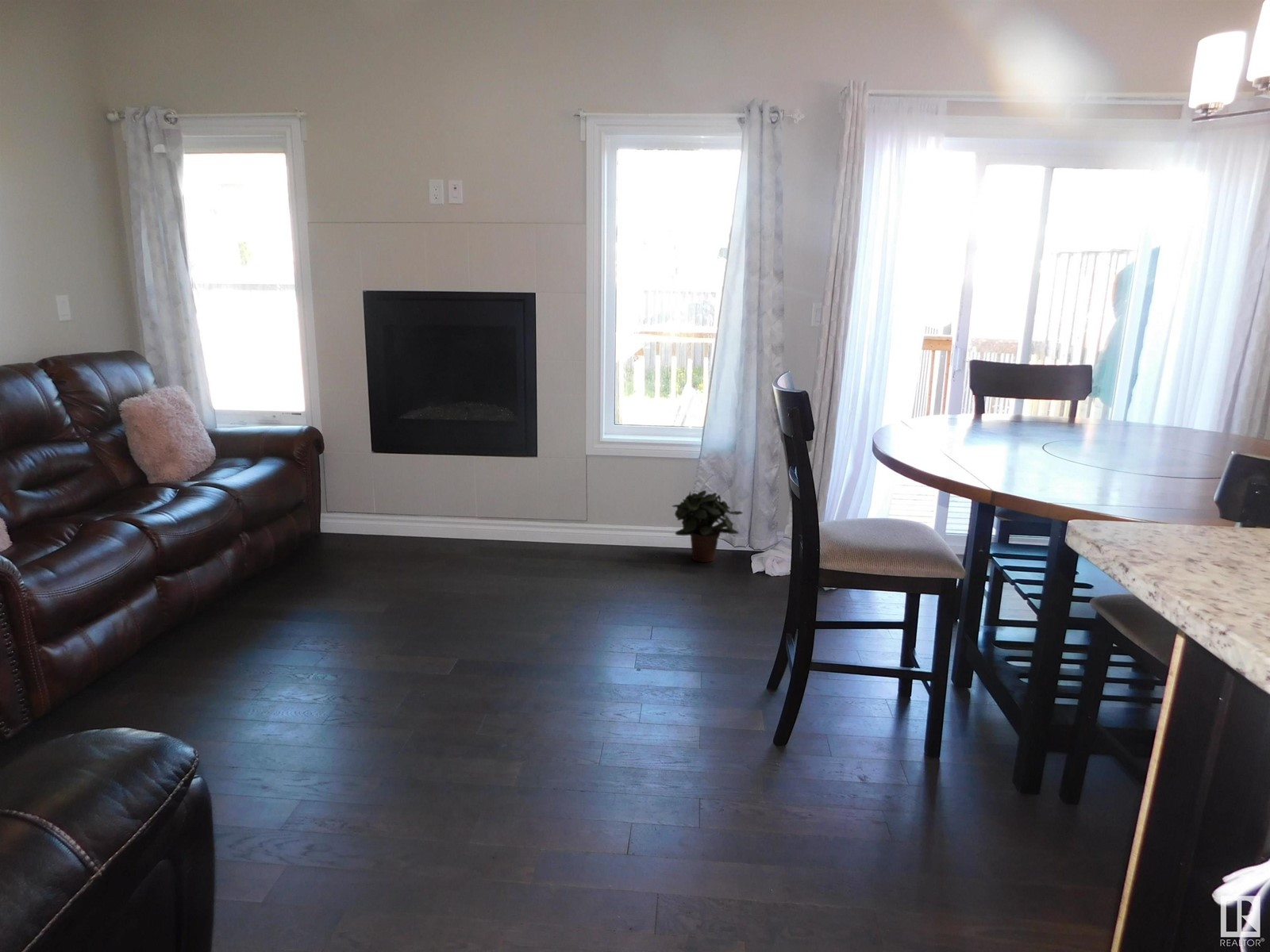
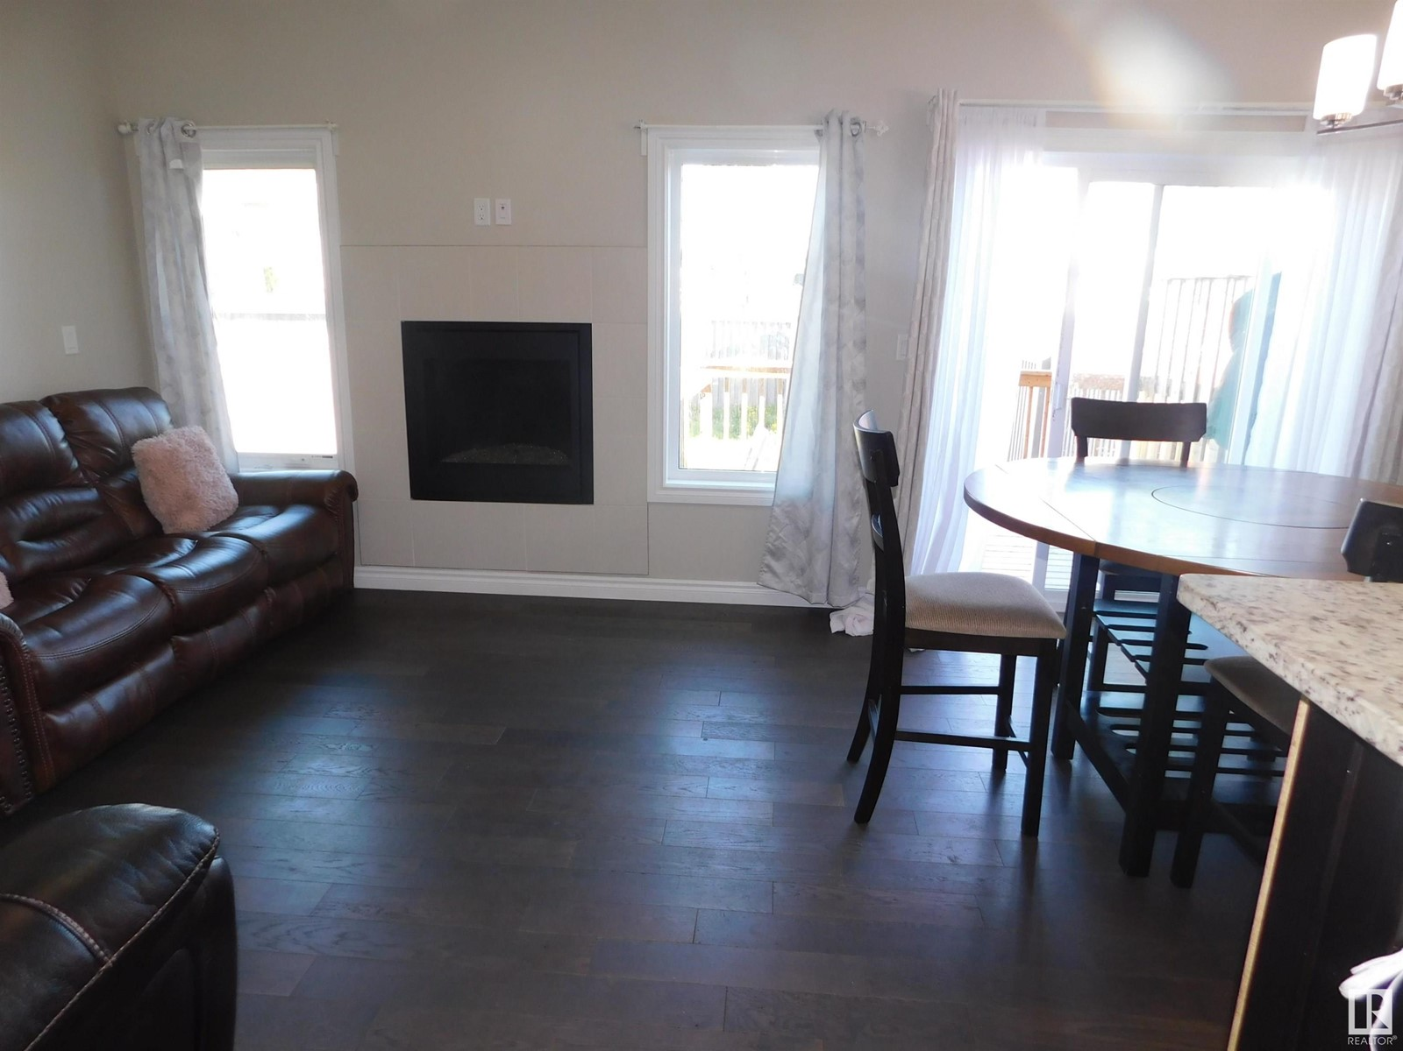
- potted plant (706, 524)
